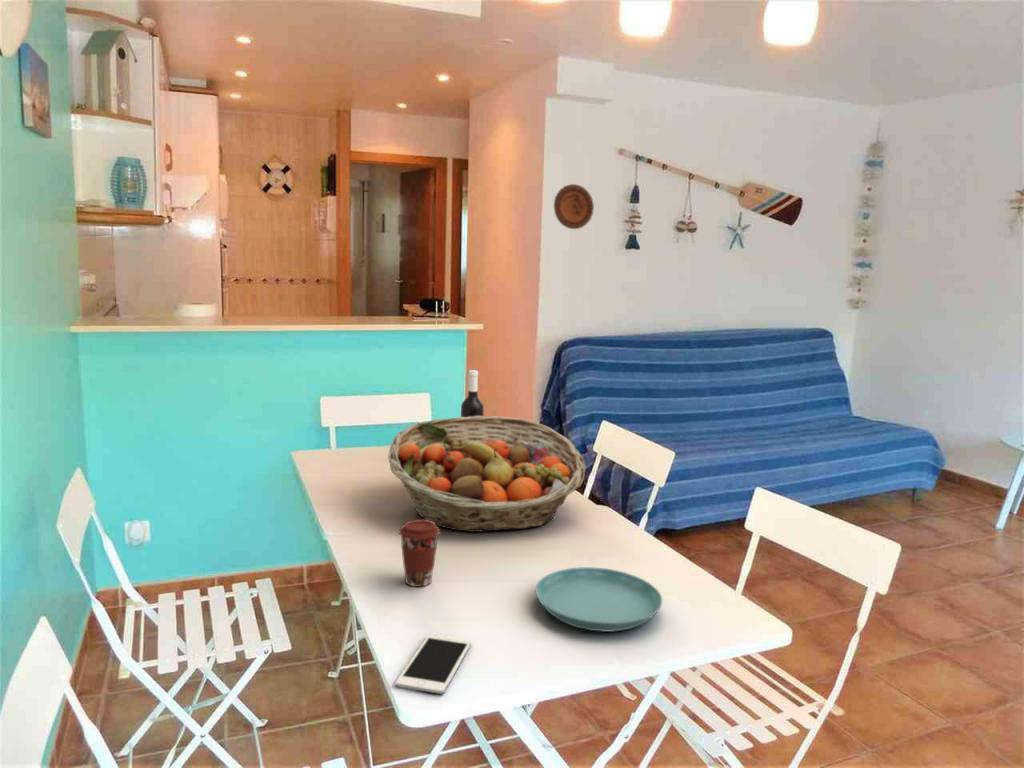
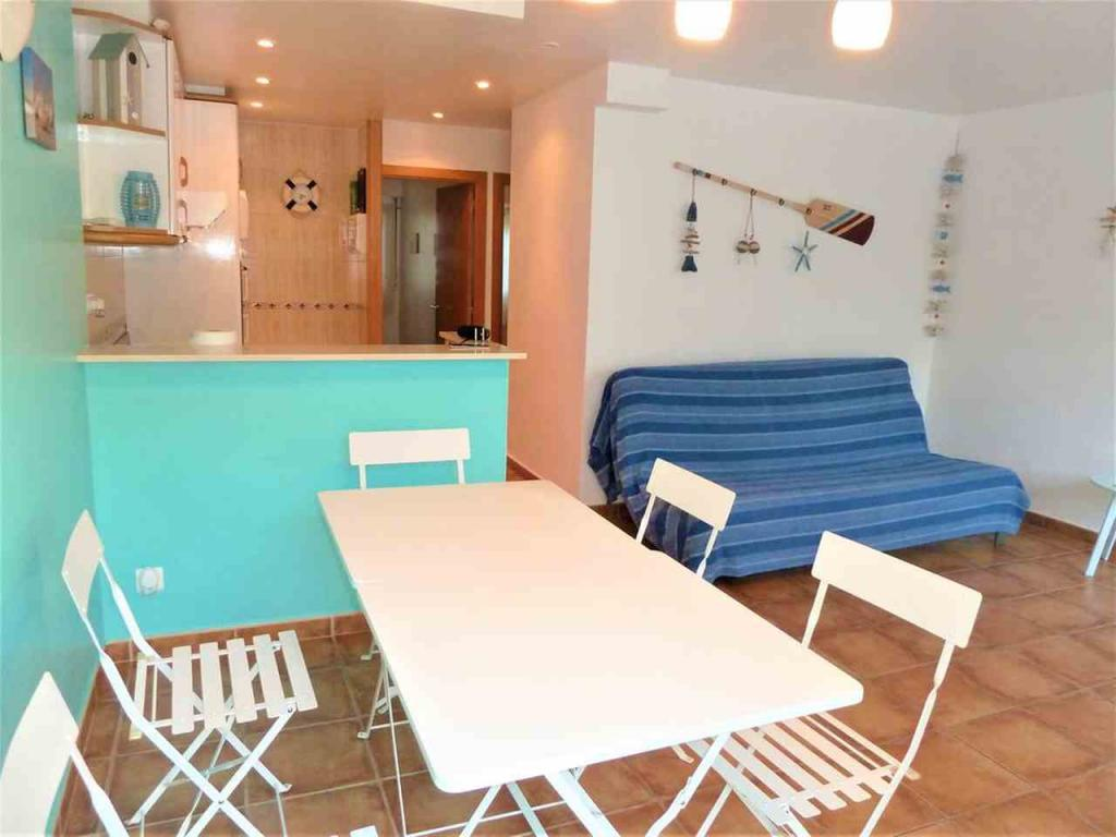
- decorative plate (573, 206)
- wine bottle (472, 416)
- cell phone (435, 662)
- coffee cup (419, 553)
- fruit basket (486, 471)
- saucer (598, 600)
